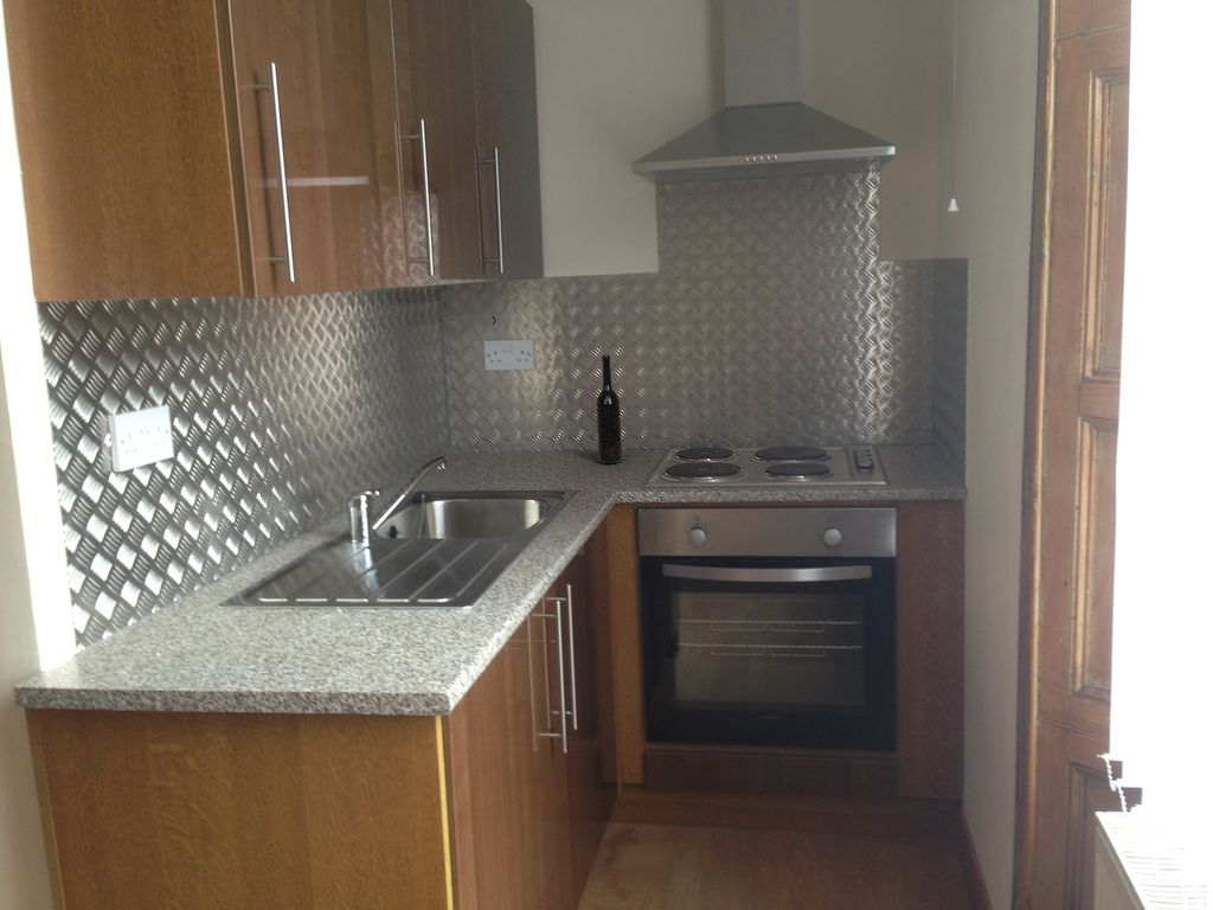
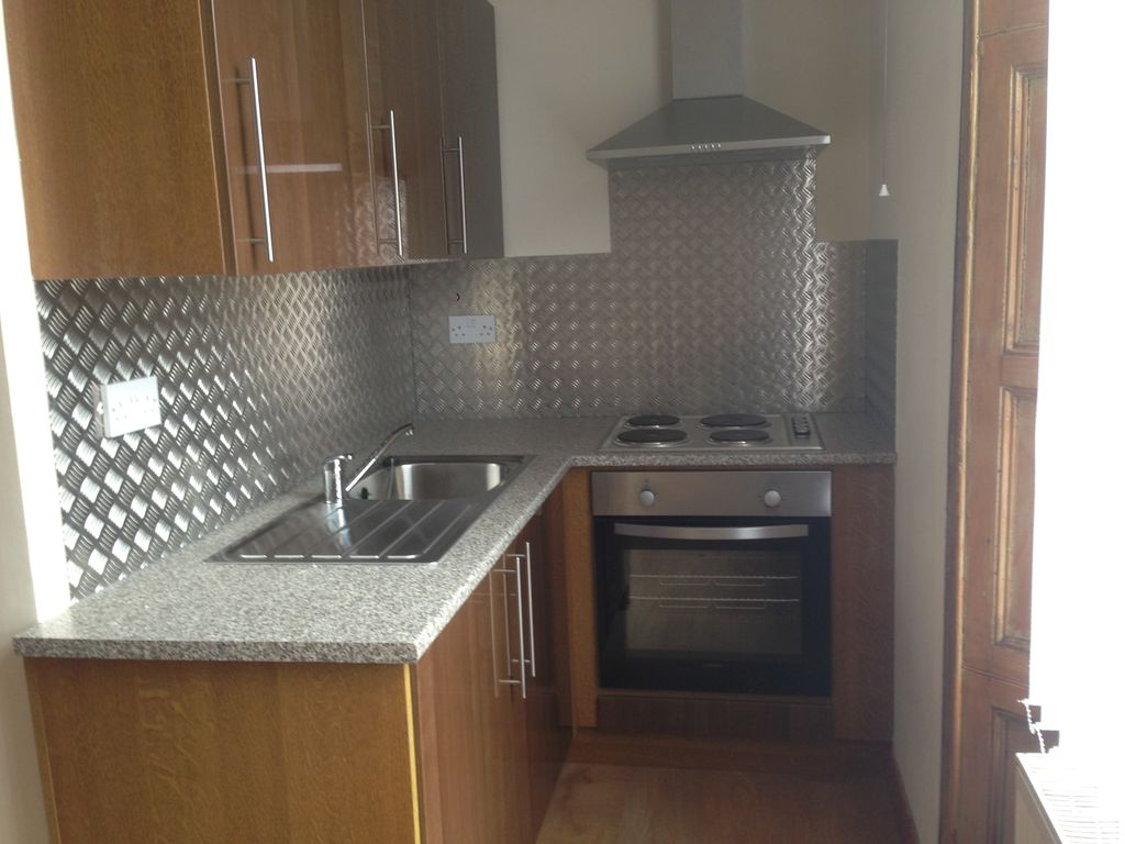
- bottle (608, 409)
